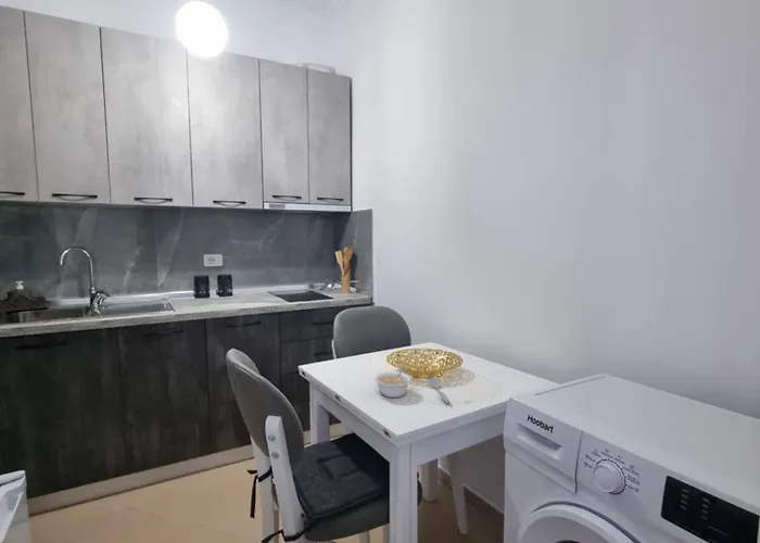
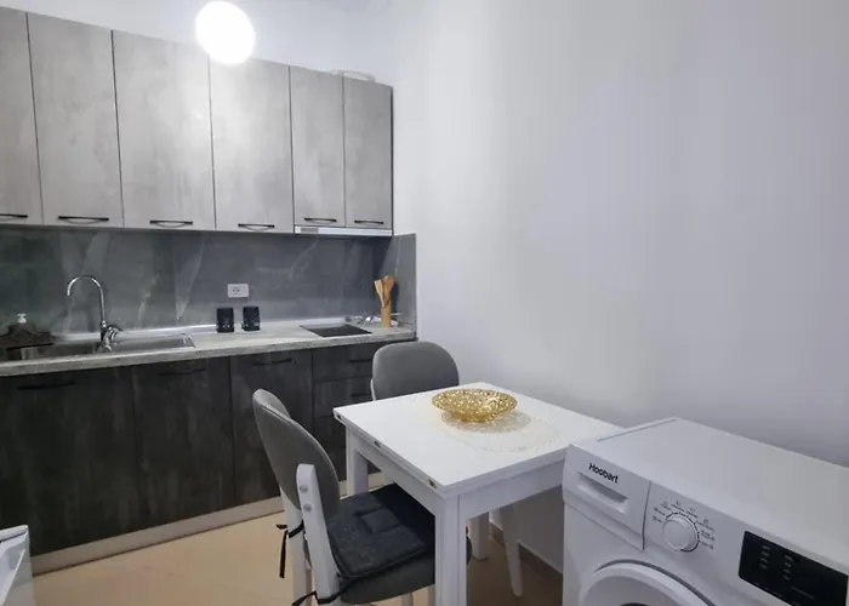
- legume (392, 382)
- spoon (440, 391)
